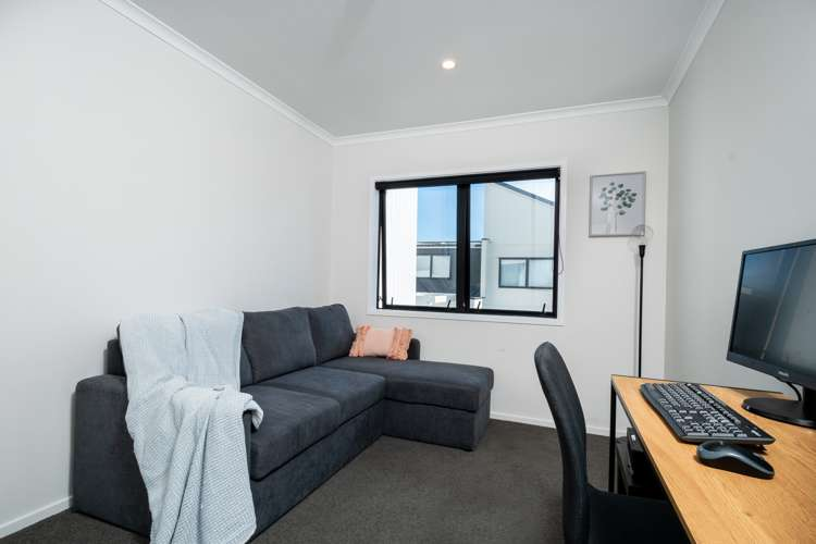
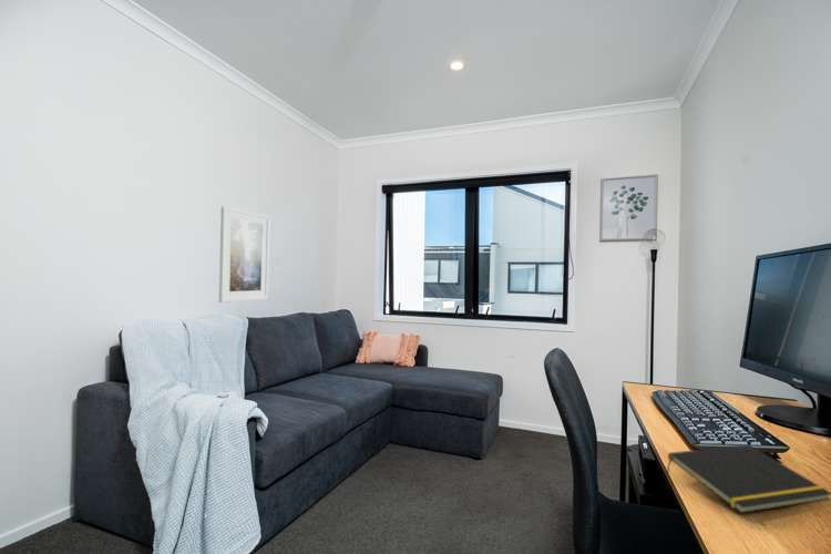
+ notepad (745, 474)
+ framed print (246, 256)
